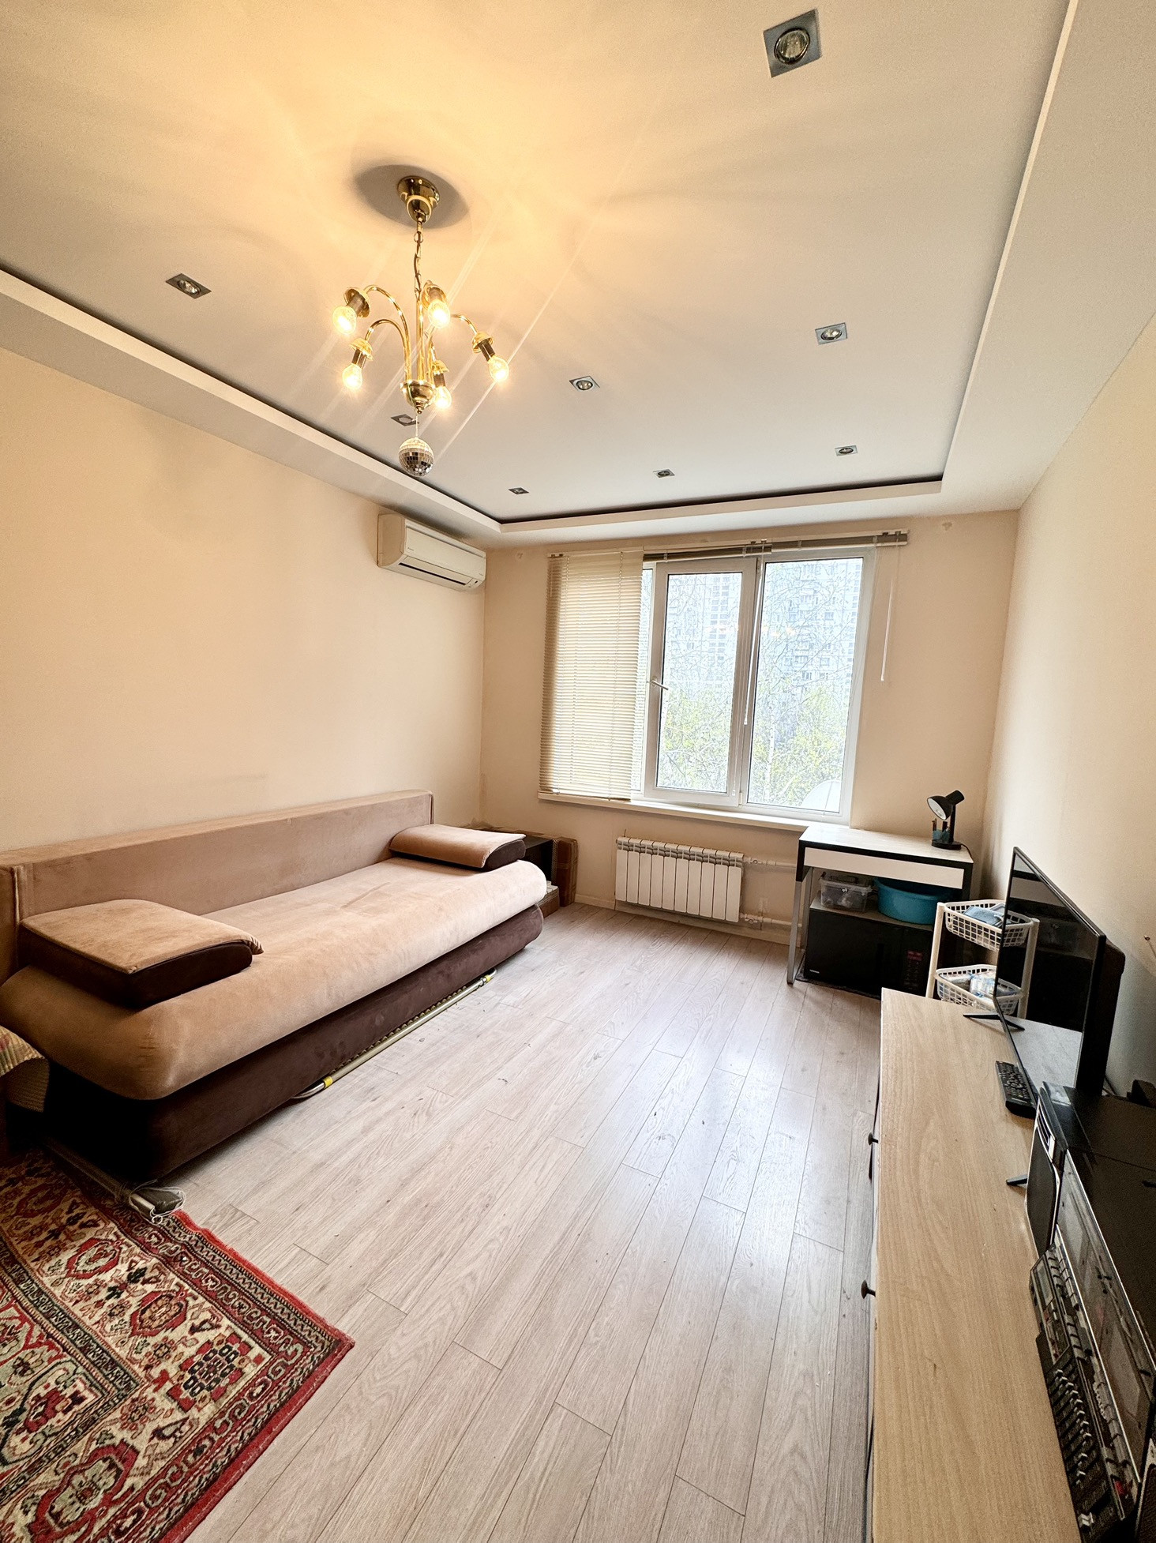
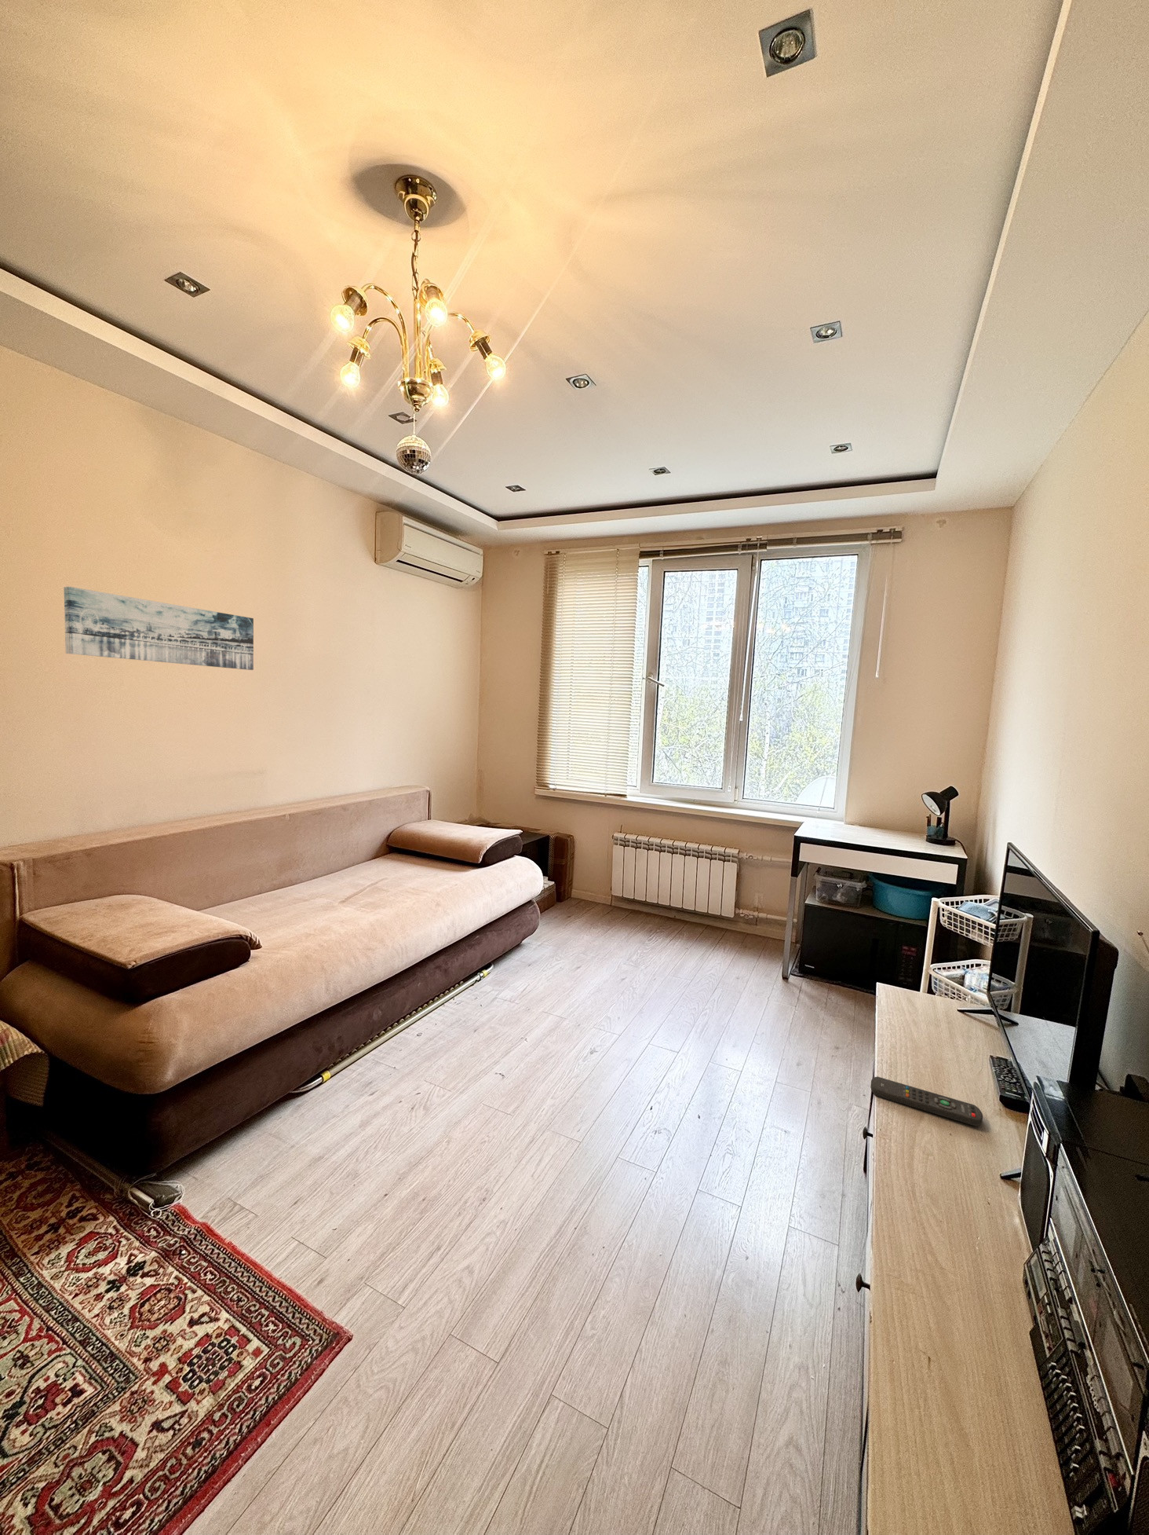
+ remote control (923, 1100)
+ wall art (170, 633)
